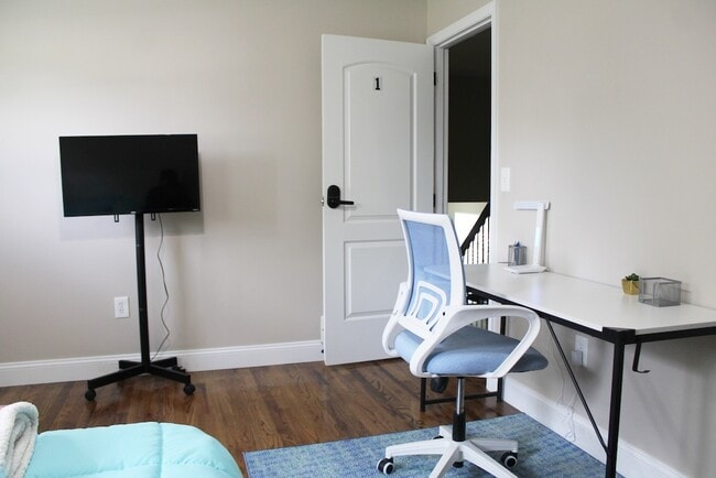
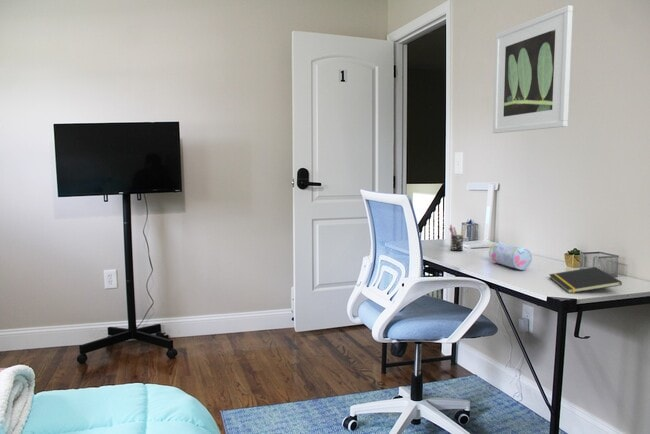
+ pencil case (509, 254)
+ pen holder (455, 237)
+ notepad (582, 279)
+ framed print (528, 76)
